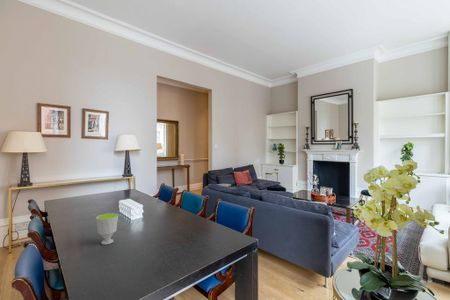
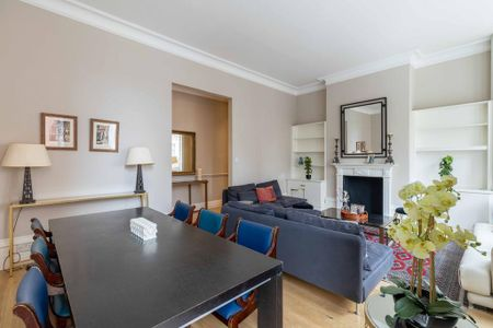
- cup (107, 229)
